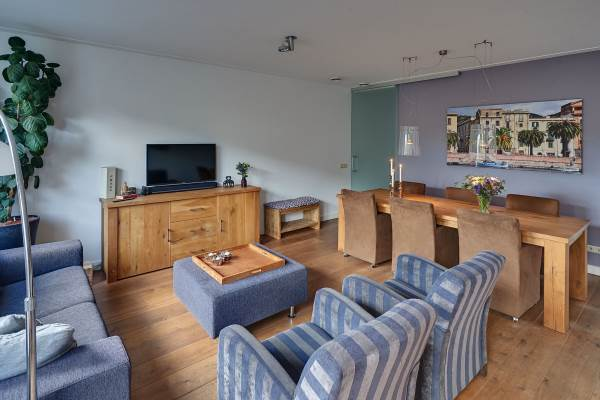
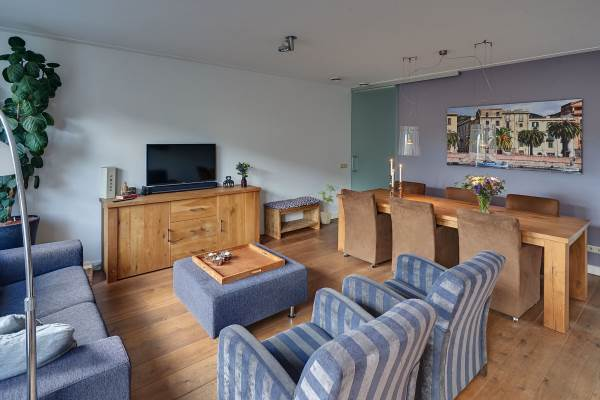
+ house plant (328, 203)
